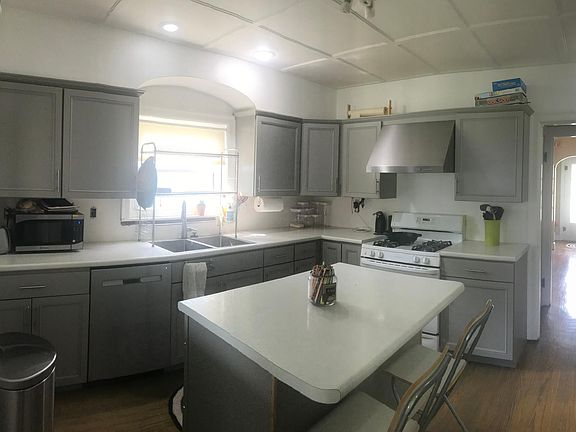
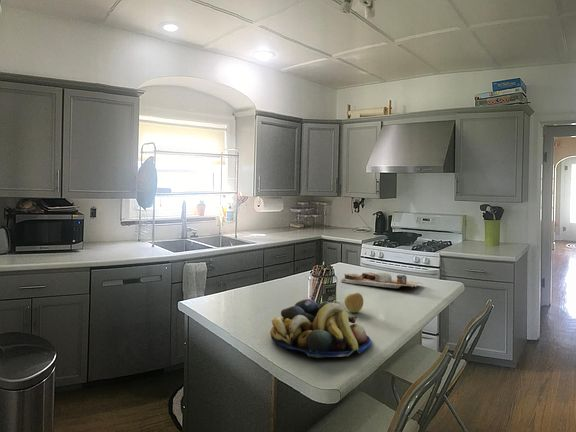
+ cutting board (380, 277)
+ apple (353, 302)
+ fruit bowl (321, 321)
